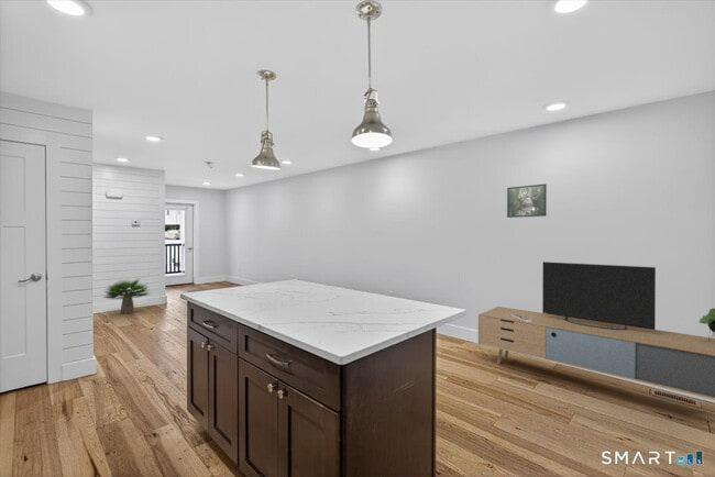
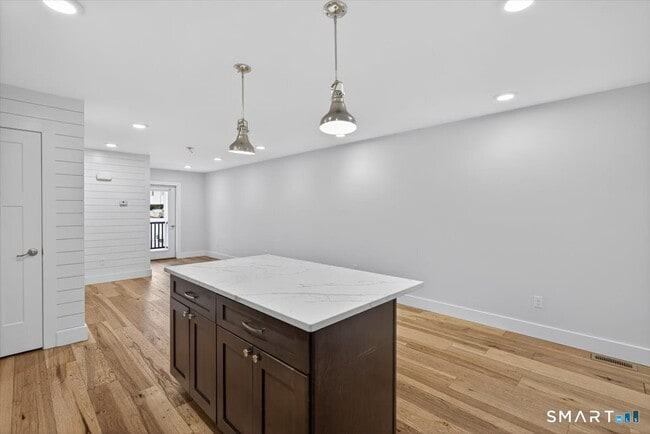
- potted plant (127, 295)
- media console (592, 324)
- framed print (526, 201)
